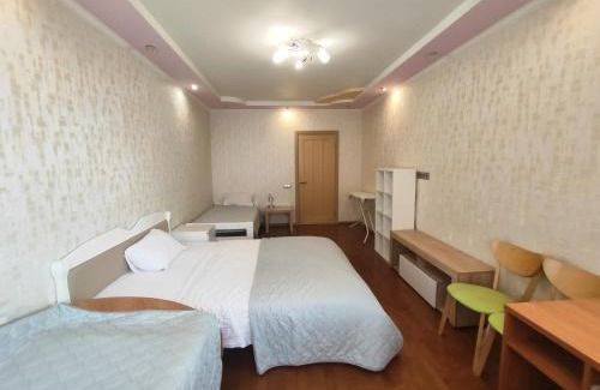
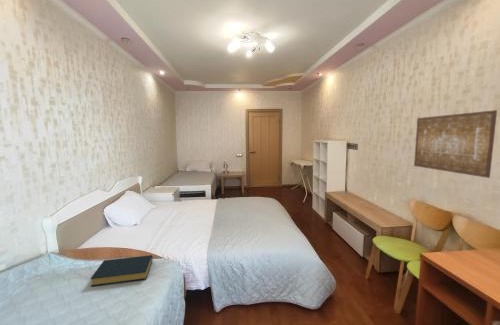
+ wall art (447, 143)
+ hardback book (124, 269)
